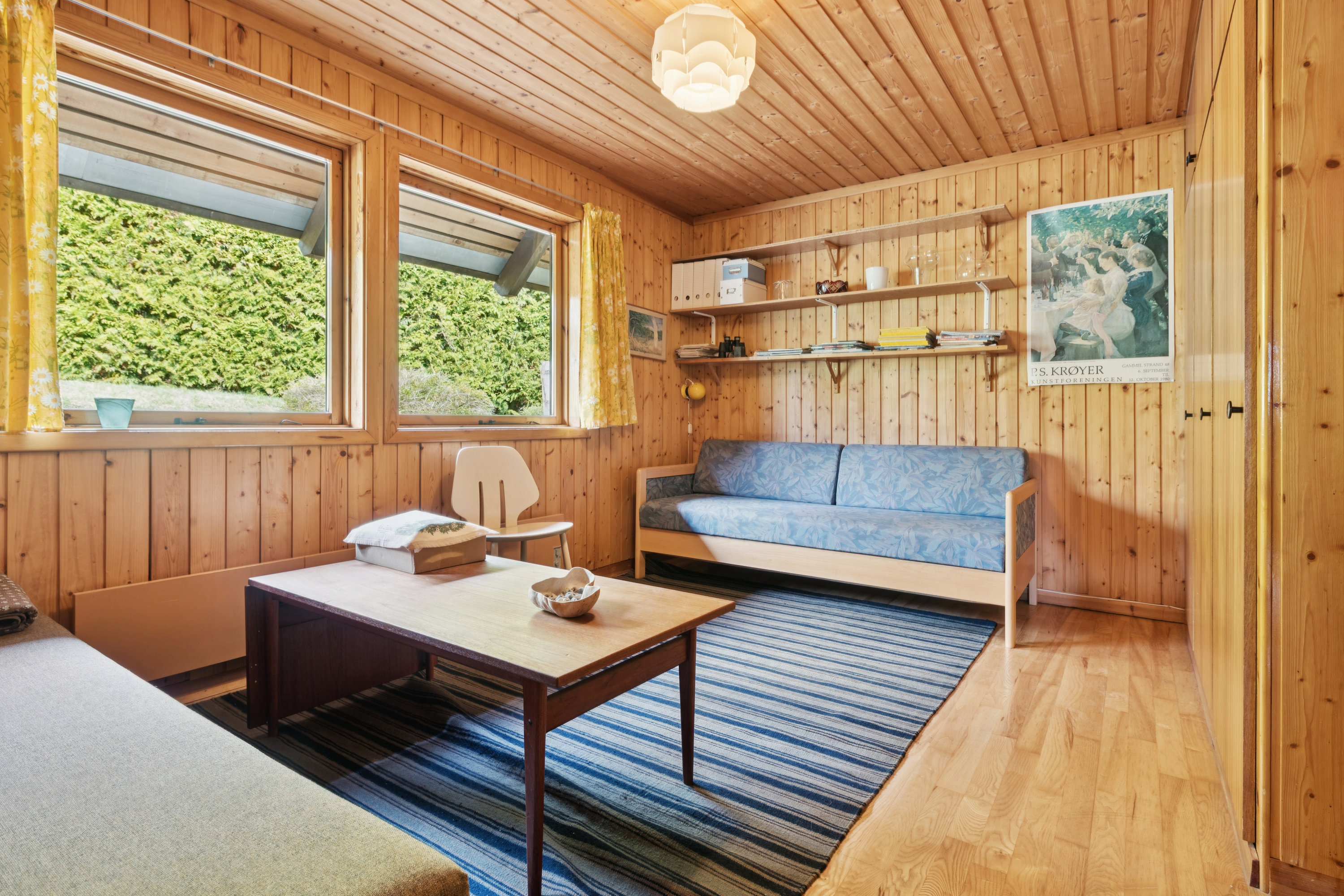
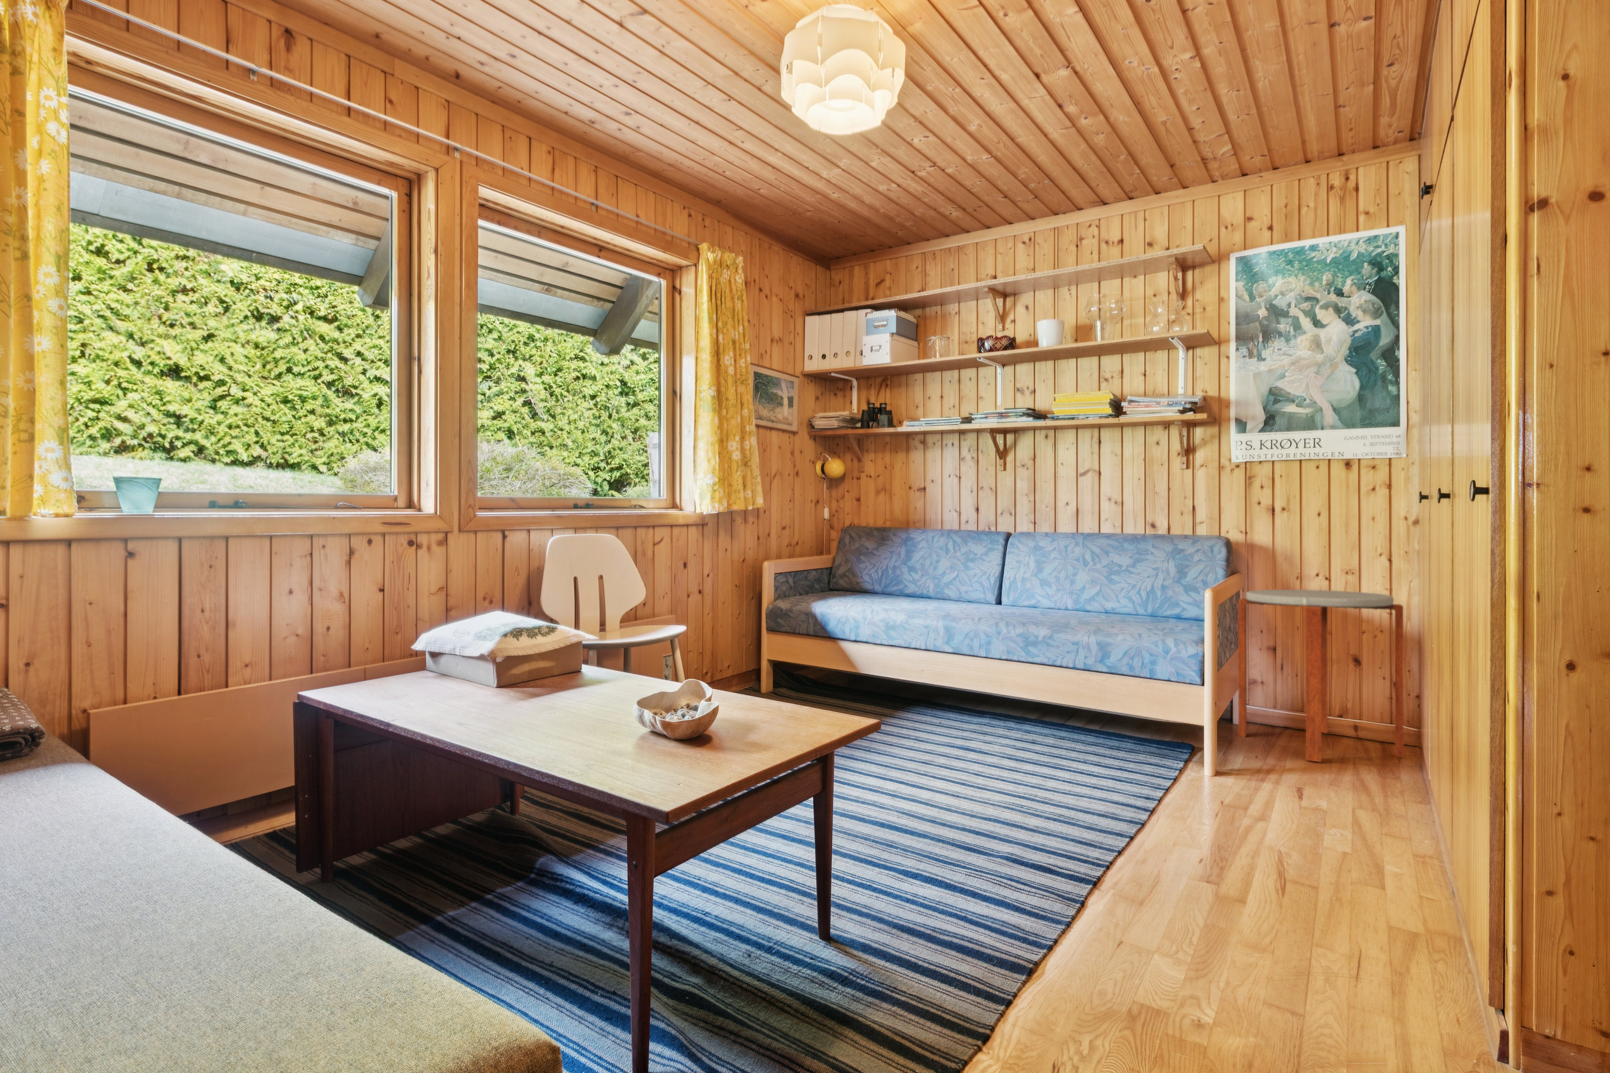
+ side table (1317, 669)
